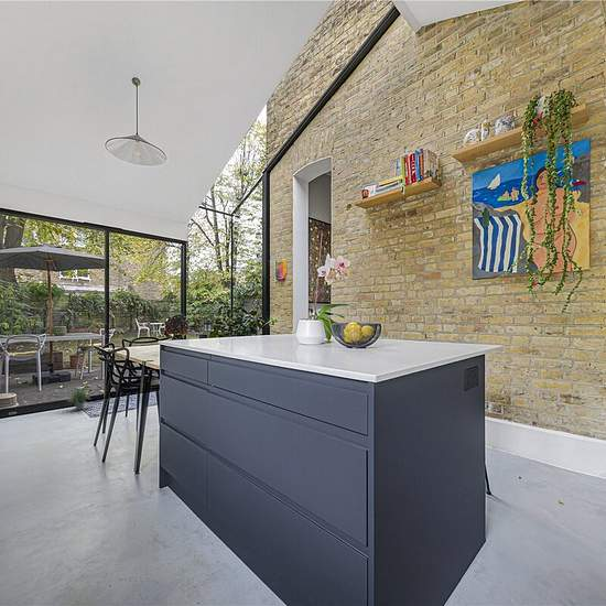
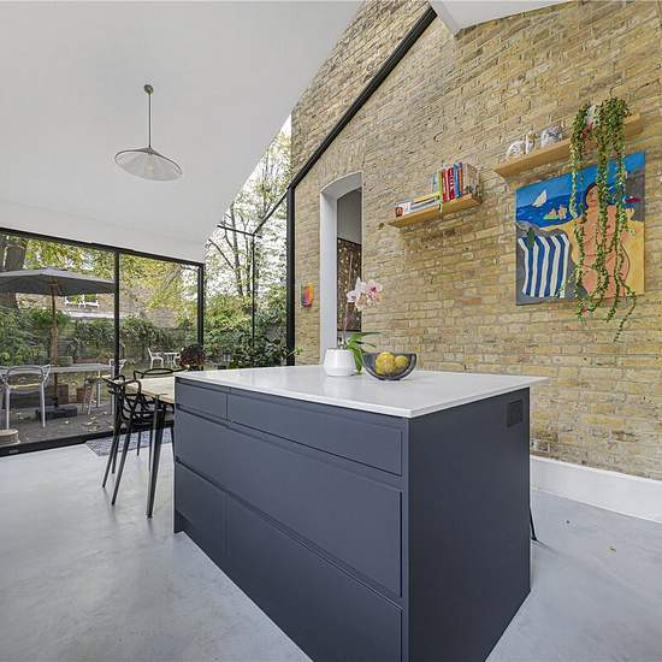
- potted plant (78, 394)
